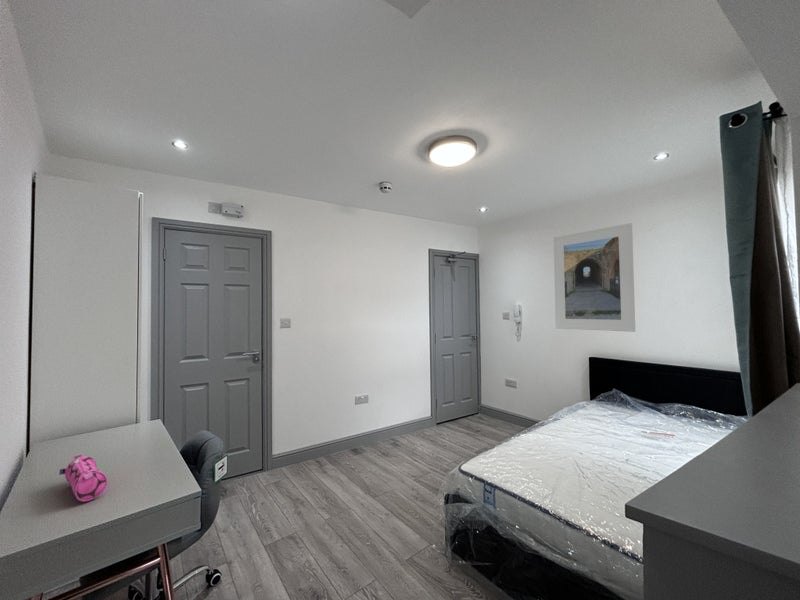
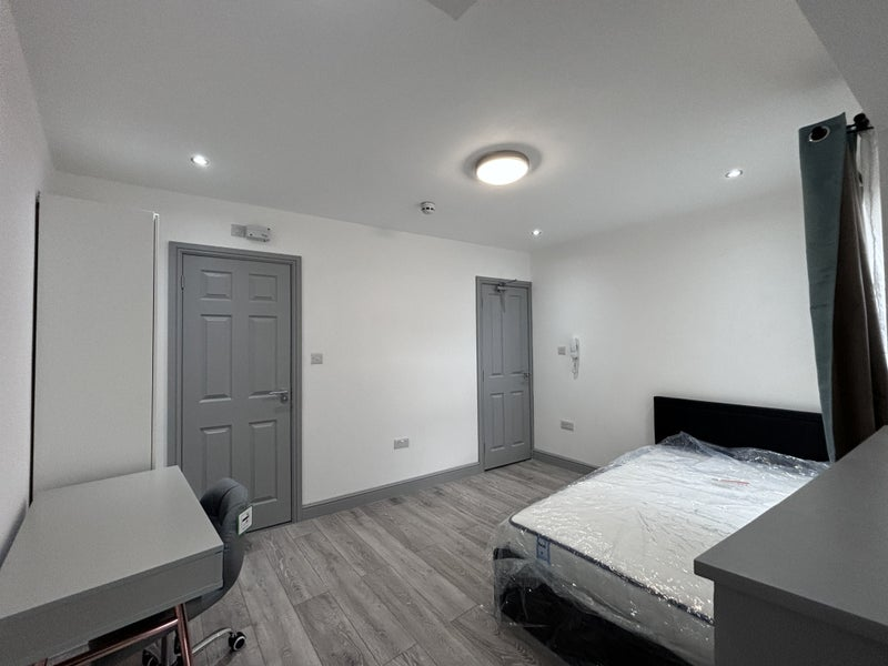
- pencil case (84, 476)
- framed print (590, 280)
